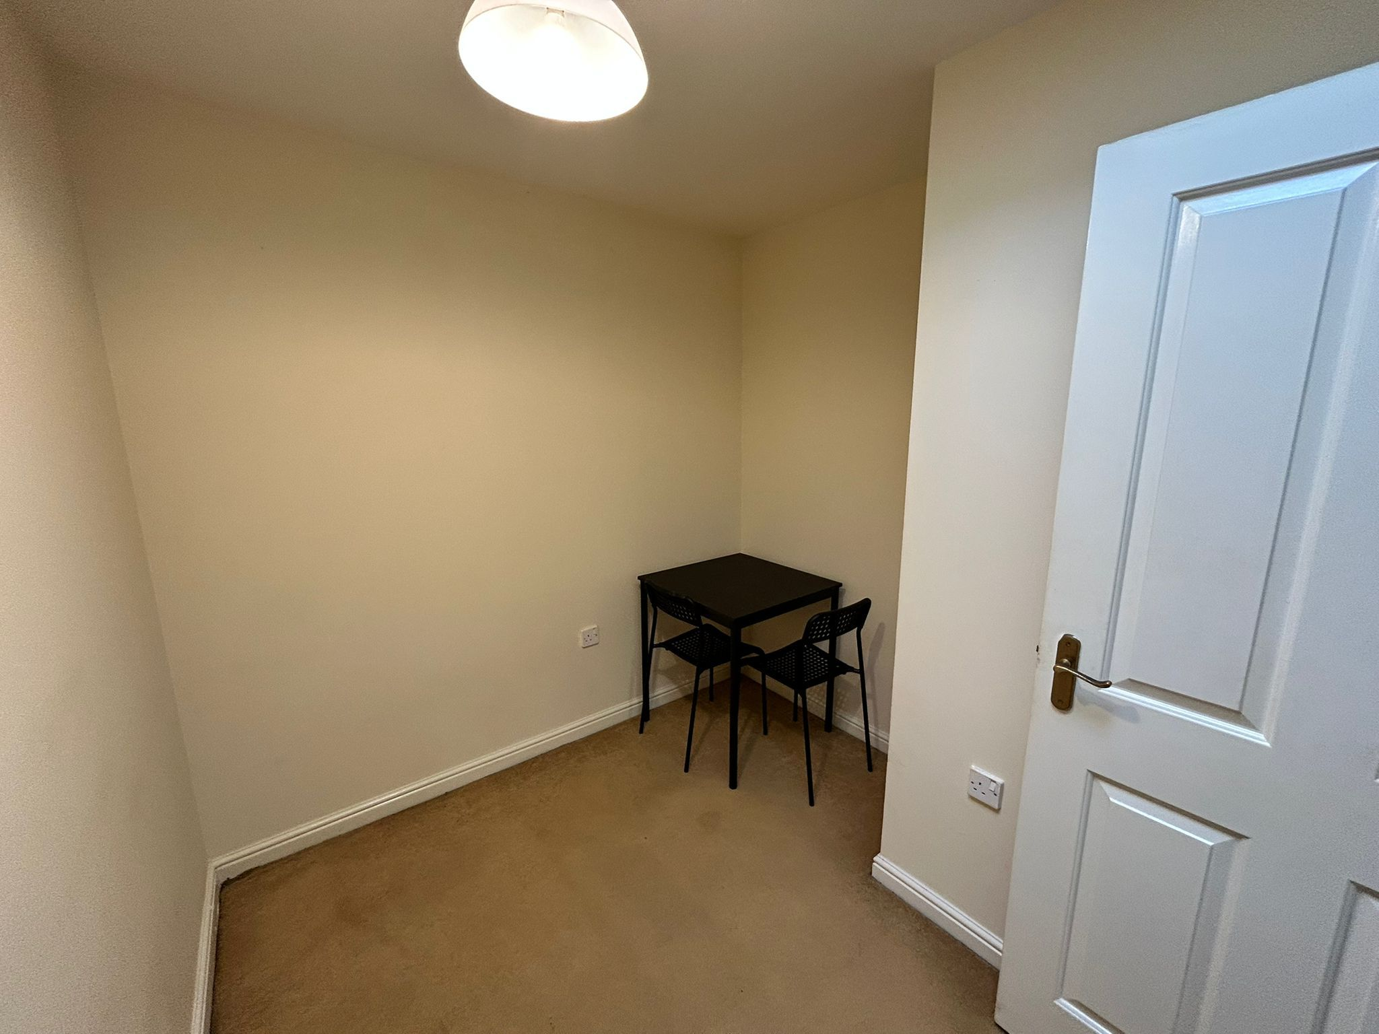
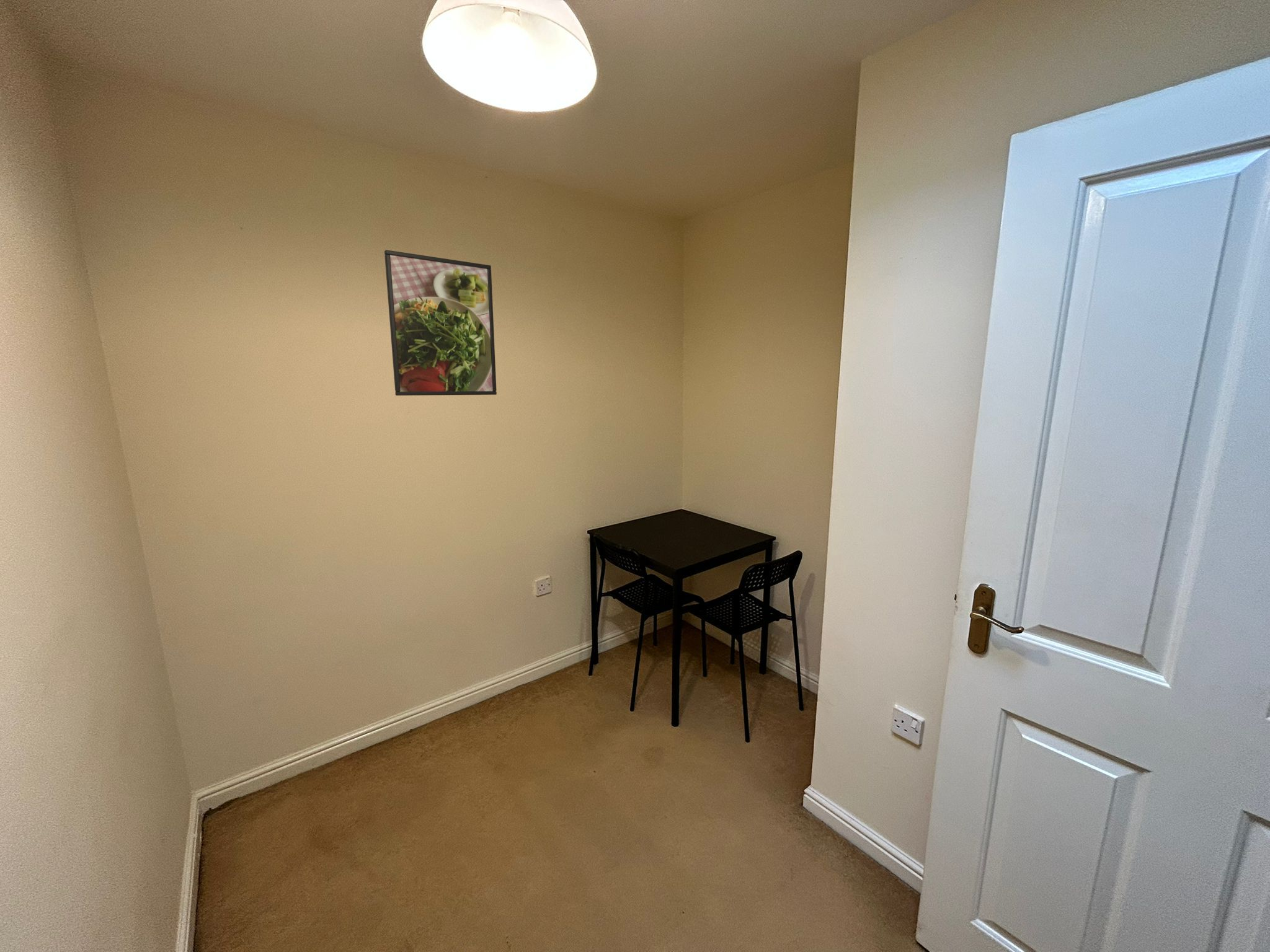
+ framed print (445, 328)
